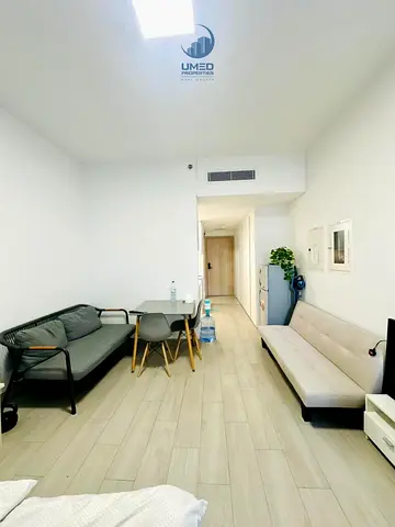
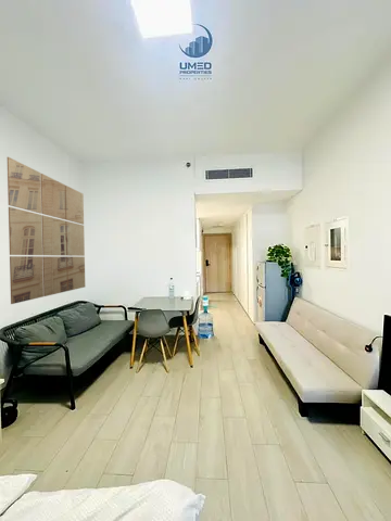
+ wall art (54, 237)
